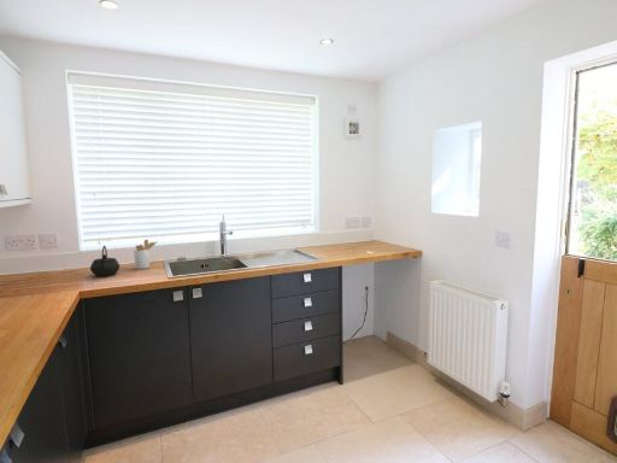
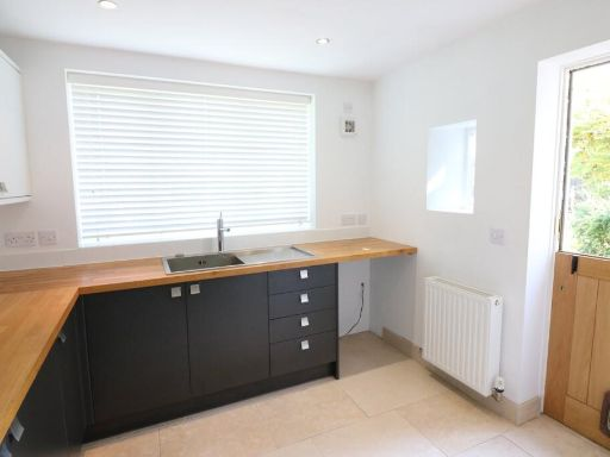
- utensil holder (145, 253)
- kettle (104, 260)
